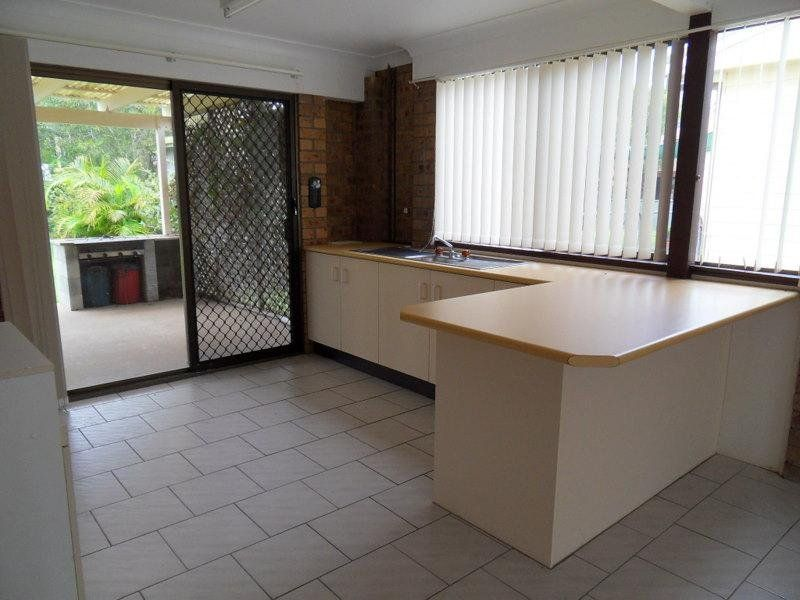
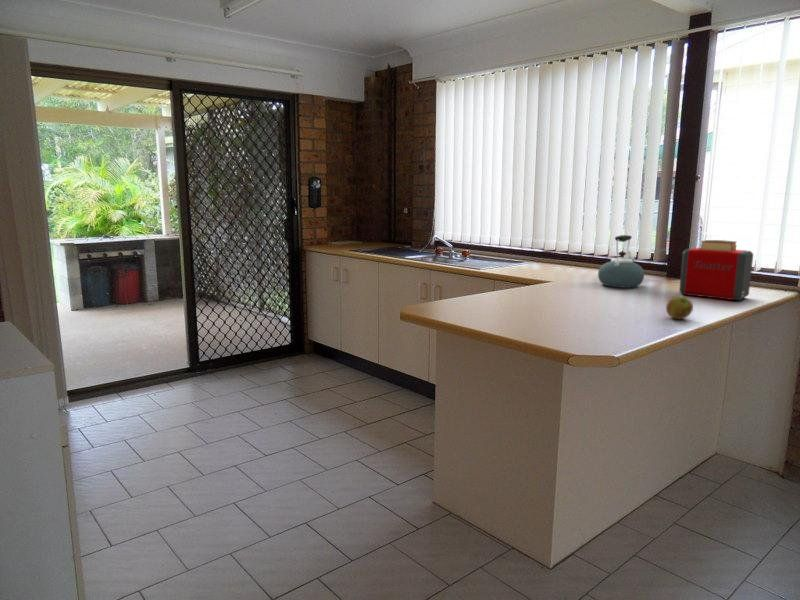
+ apple (679, 307)
+ toaster (715, 268)
+ kettle (623, 260)
